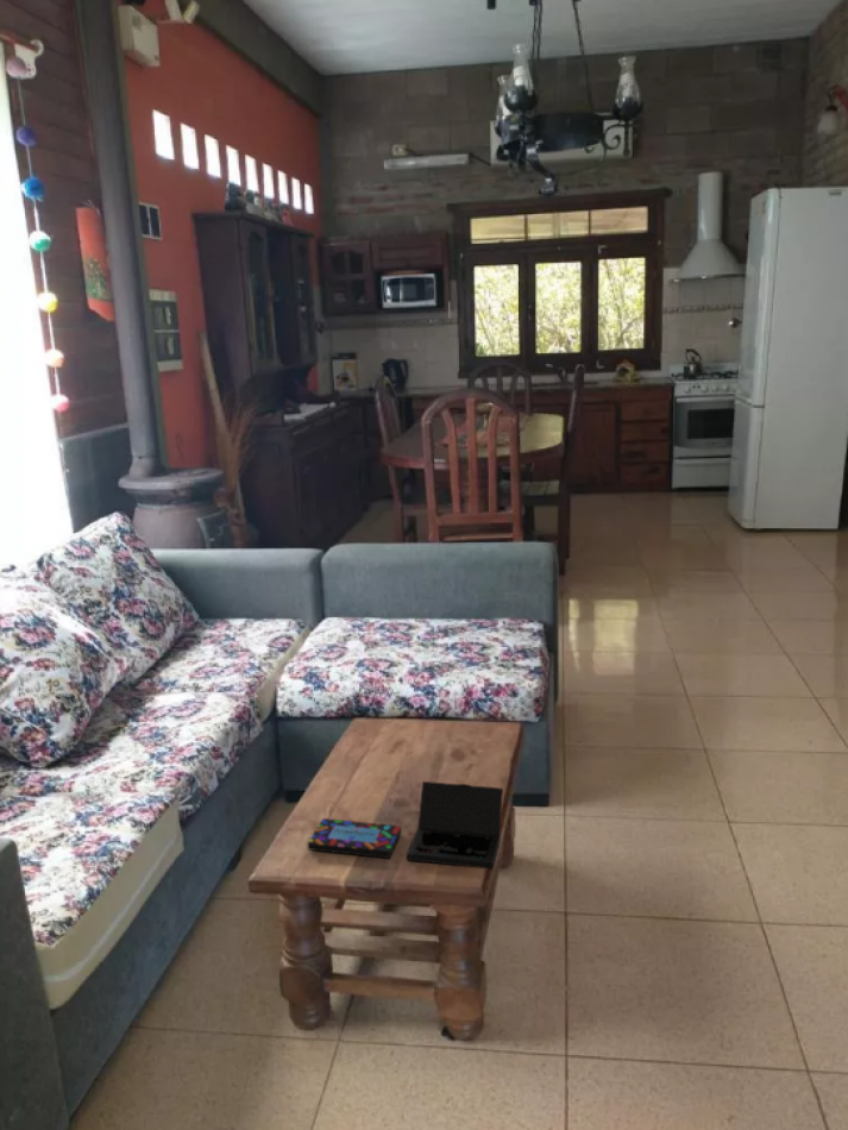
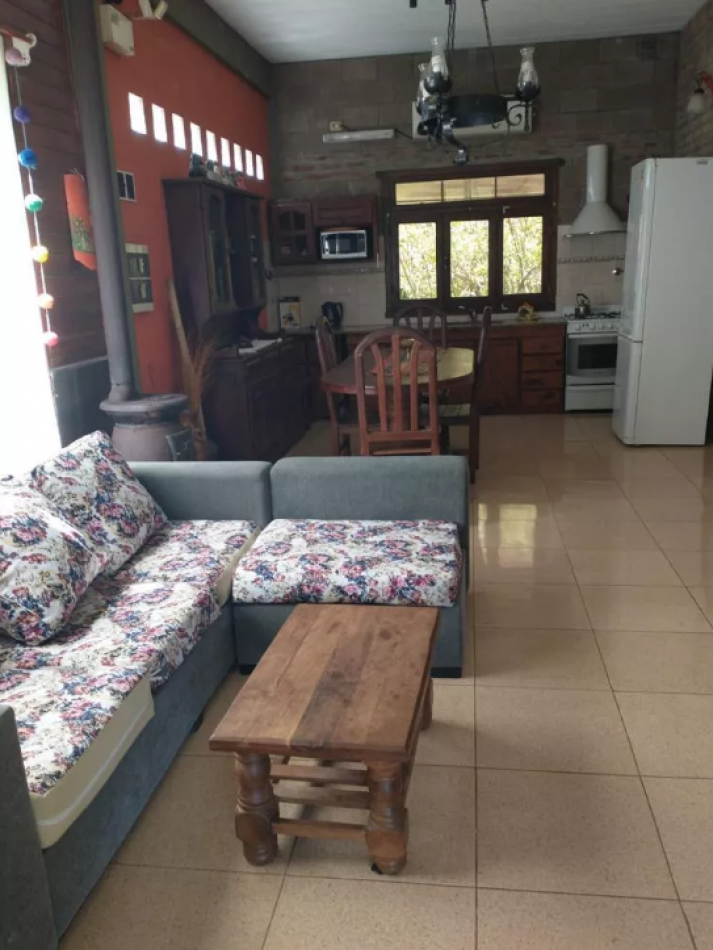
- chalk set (400, 825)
